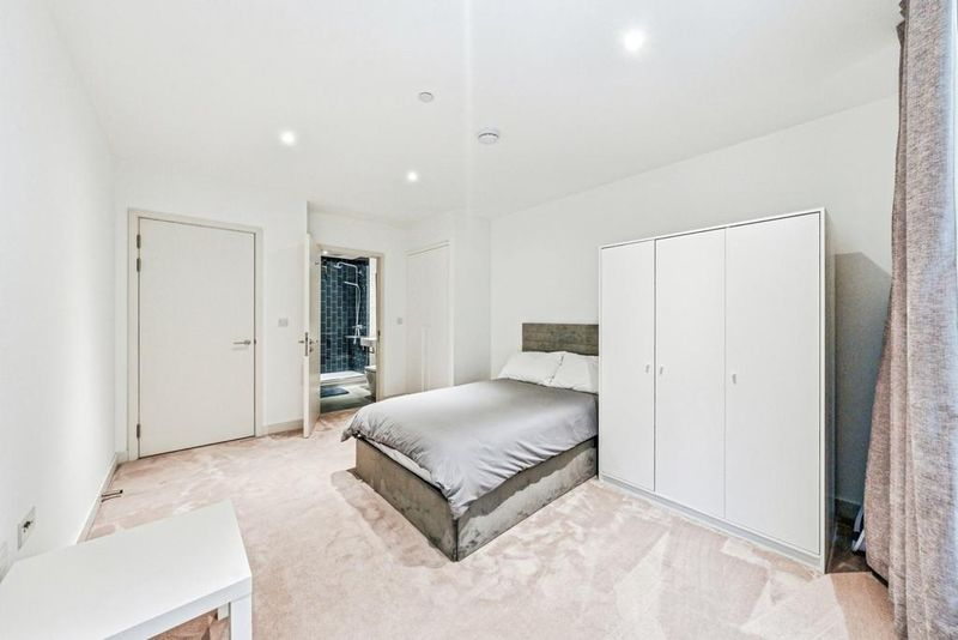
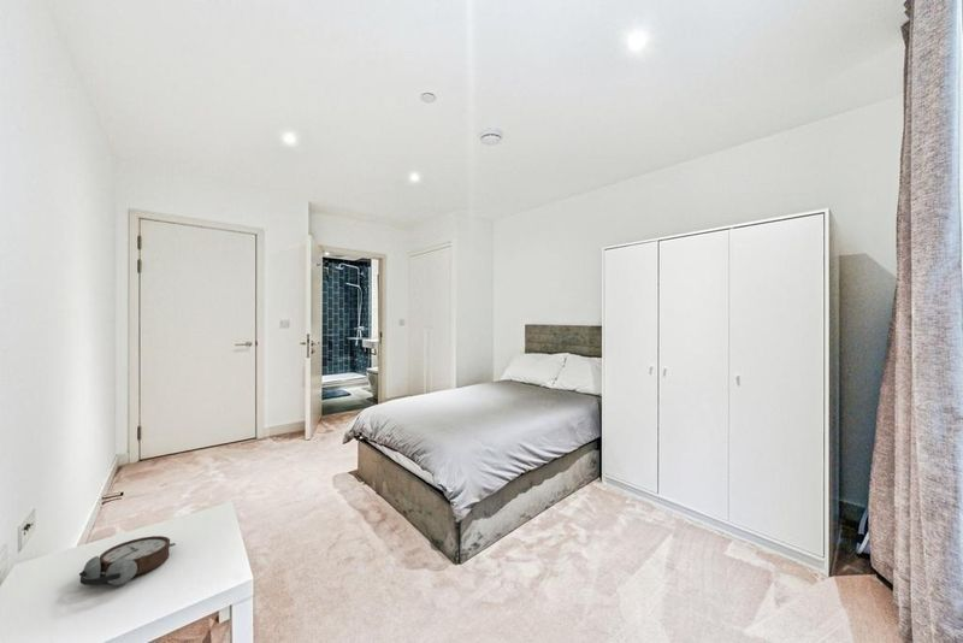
+ alarm clock (126, 559)
